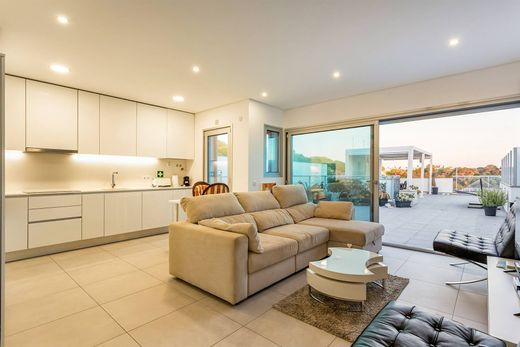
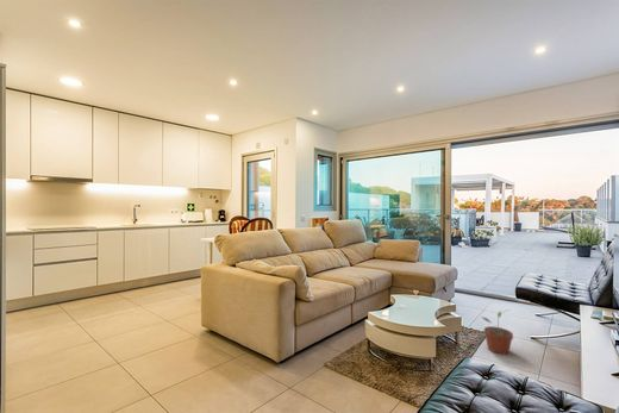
+ potted plant (498, 328)
